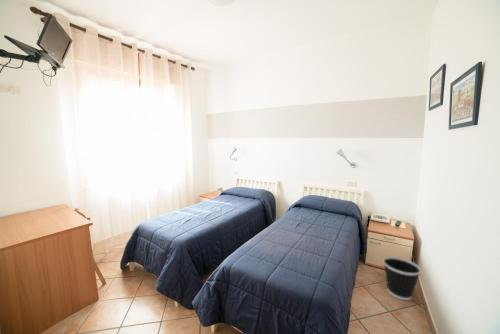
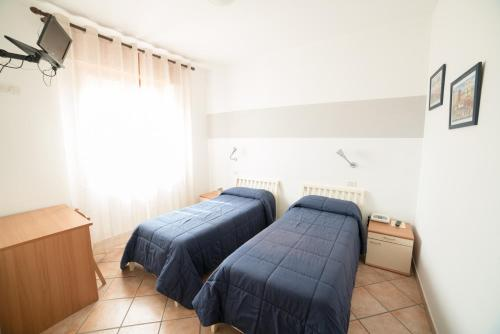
- wastebasket (400, 278)
